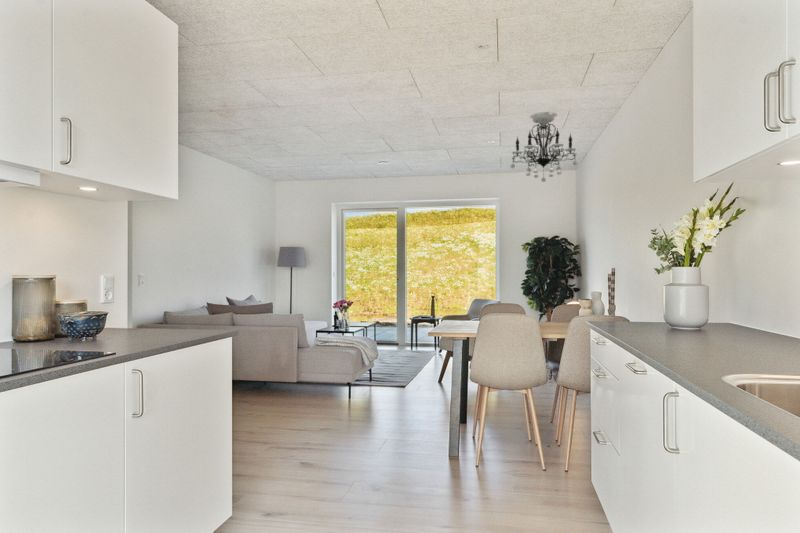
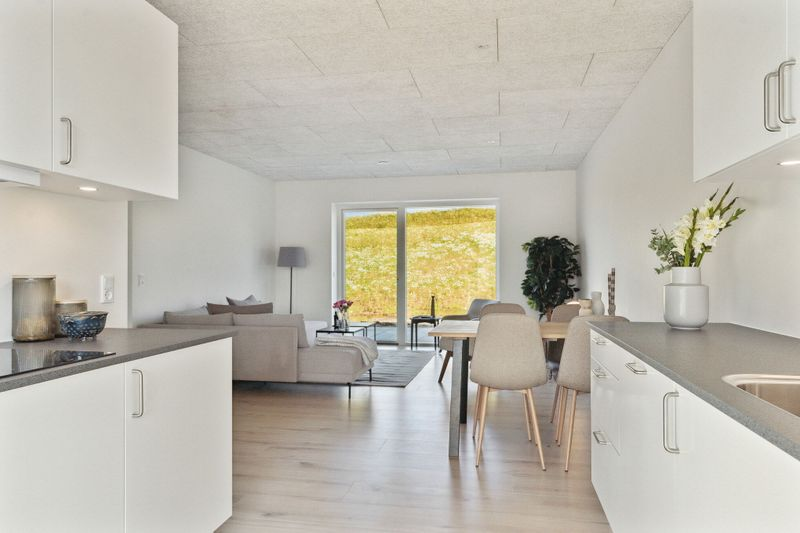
- chandelier (543, 148)
